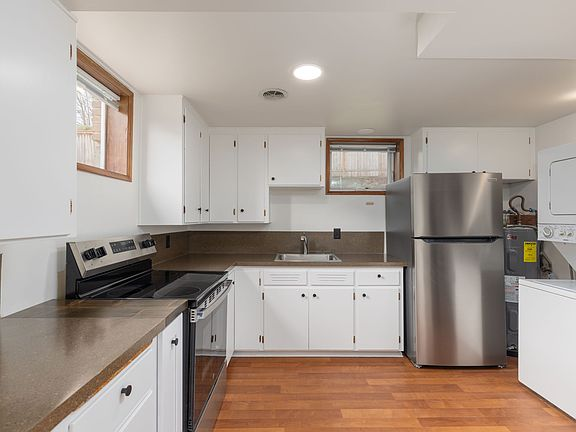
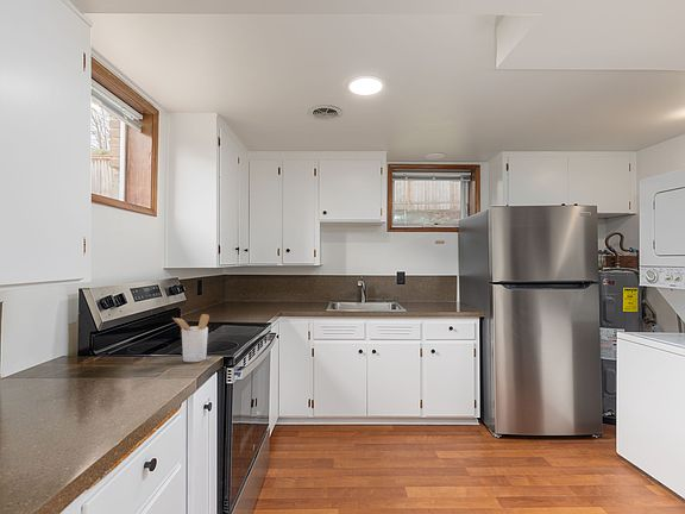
+ utensil holder (189, 337)
